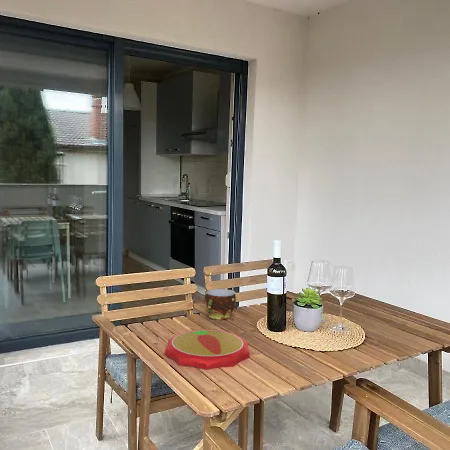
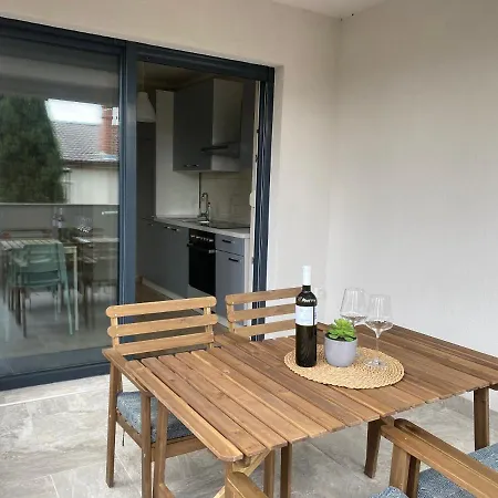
- plate (207, 345)
- cup (219, 305)
